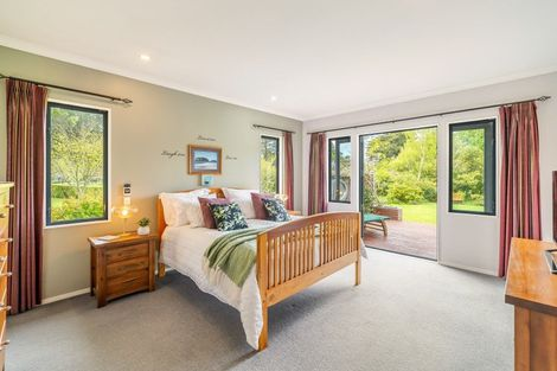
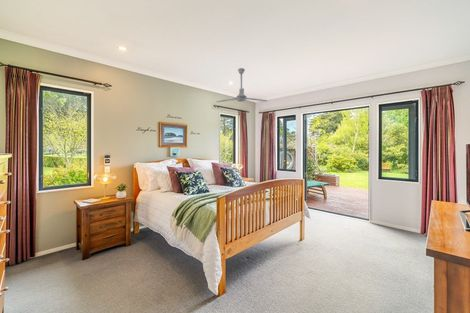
+ ceiling fan (241, 82)
